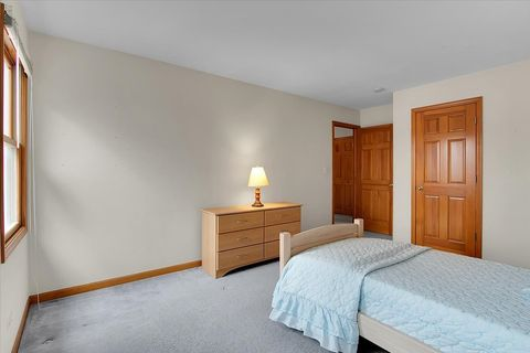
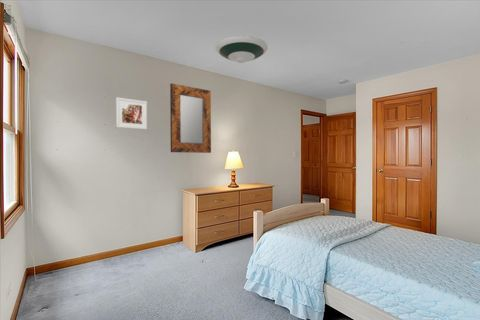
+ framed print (132, 114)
+ home mirror (191, 120)
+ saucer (241, 54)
